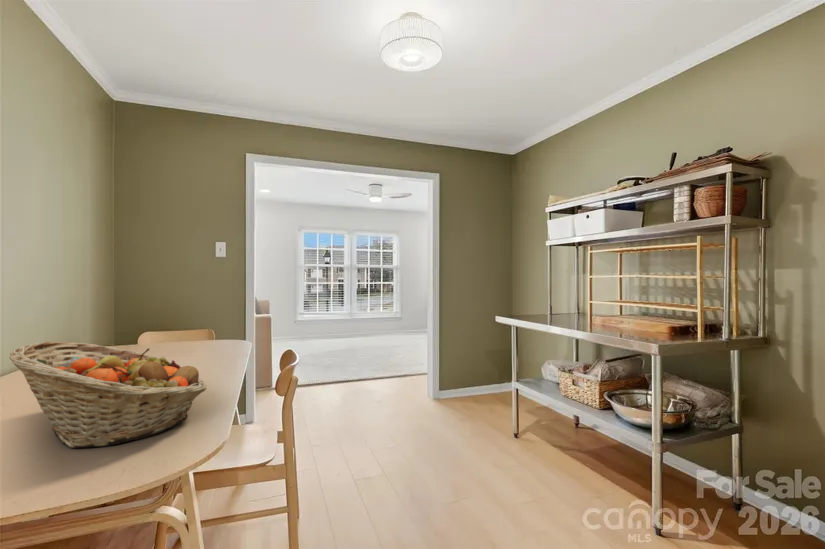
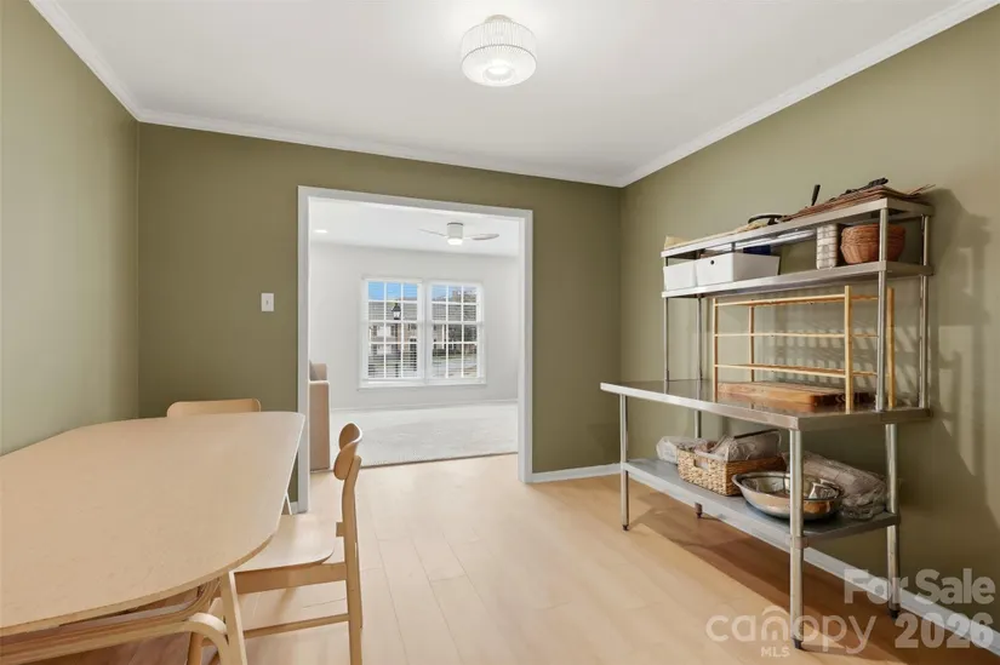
- fruit basket (117, 381)
